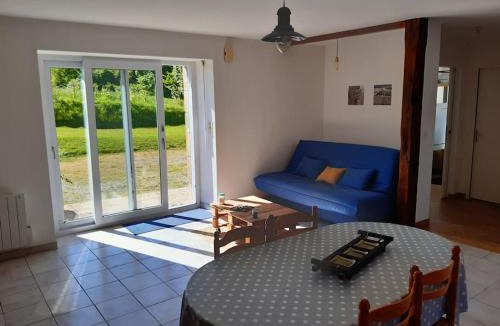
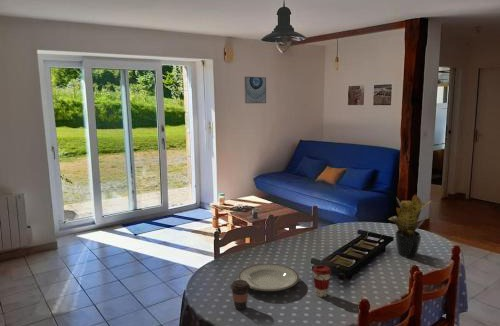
+ wall art (255, 90)
+ potted plant (408, 222)
+ coffee cup (321, 281)
+ plate (268, 279)
+ coffee cup (240, 295)
